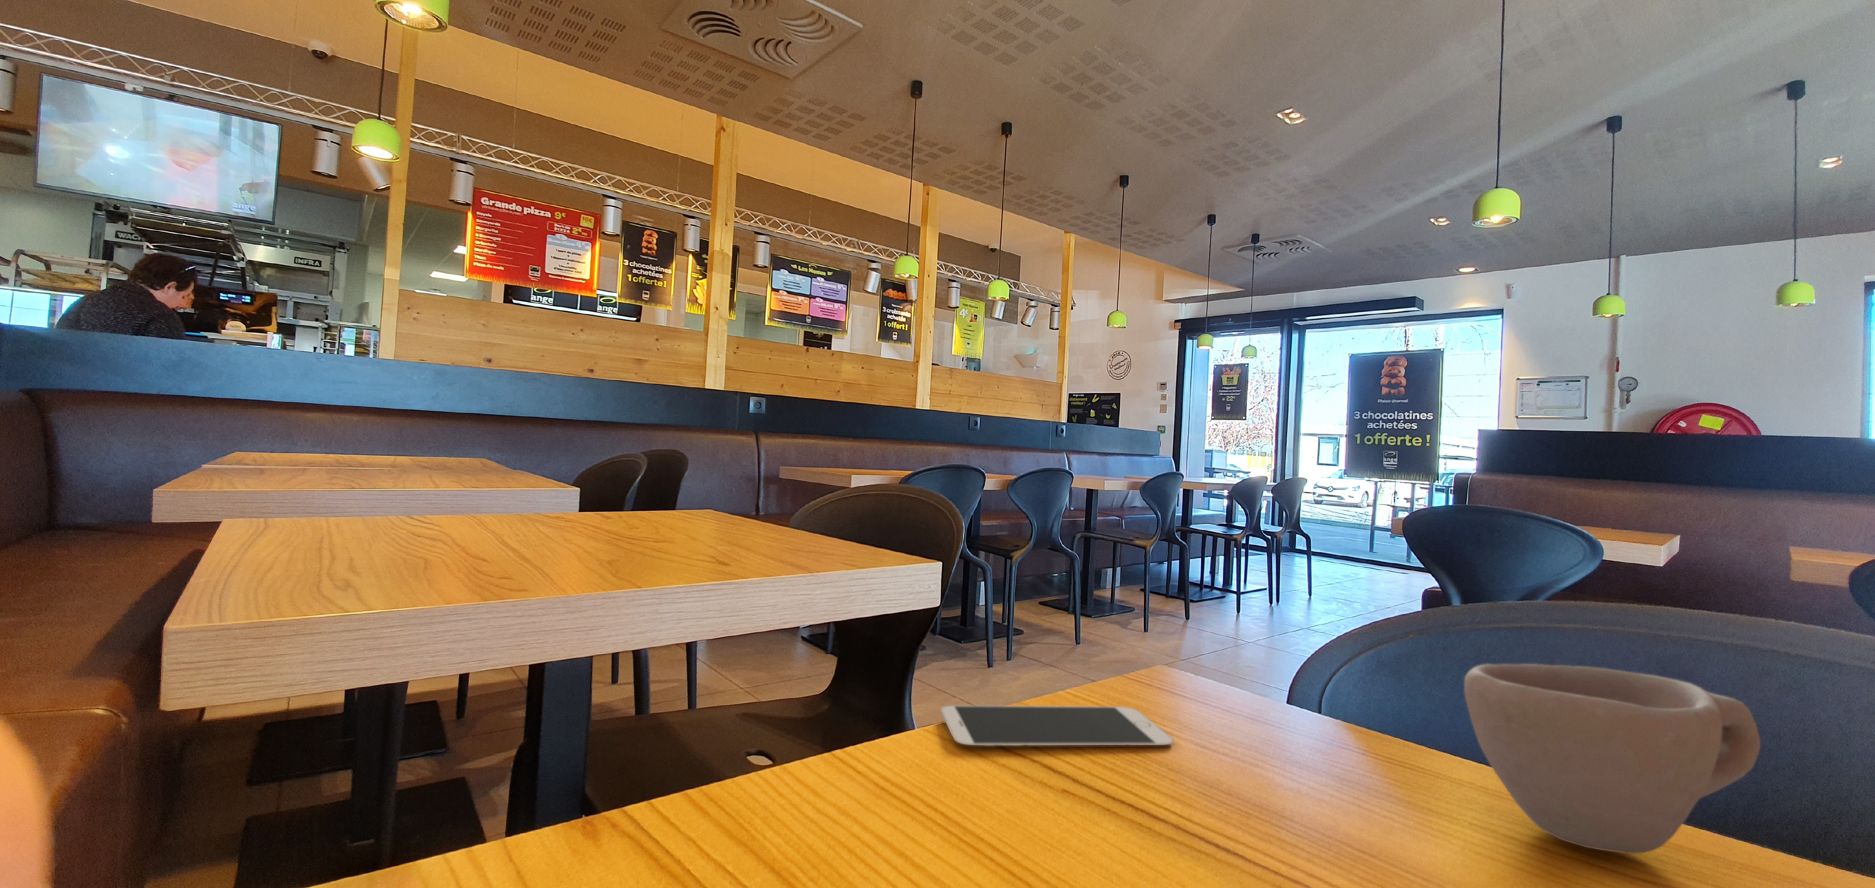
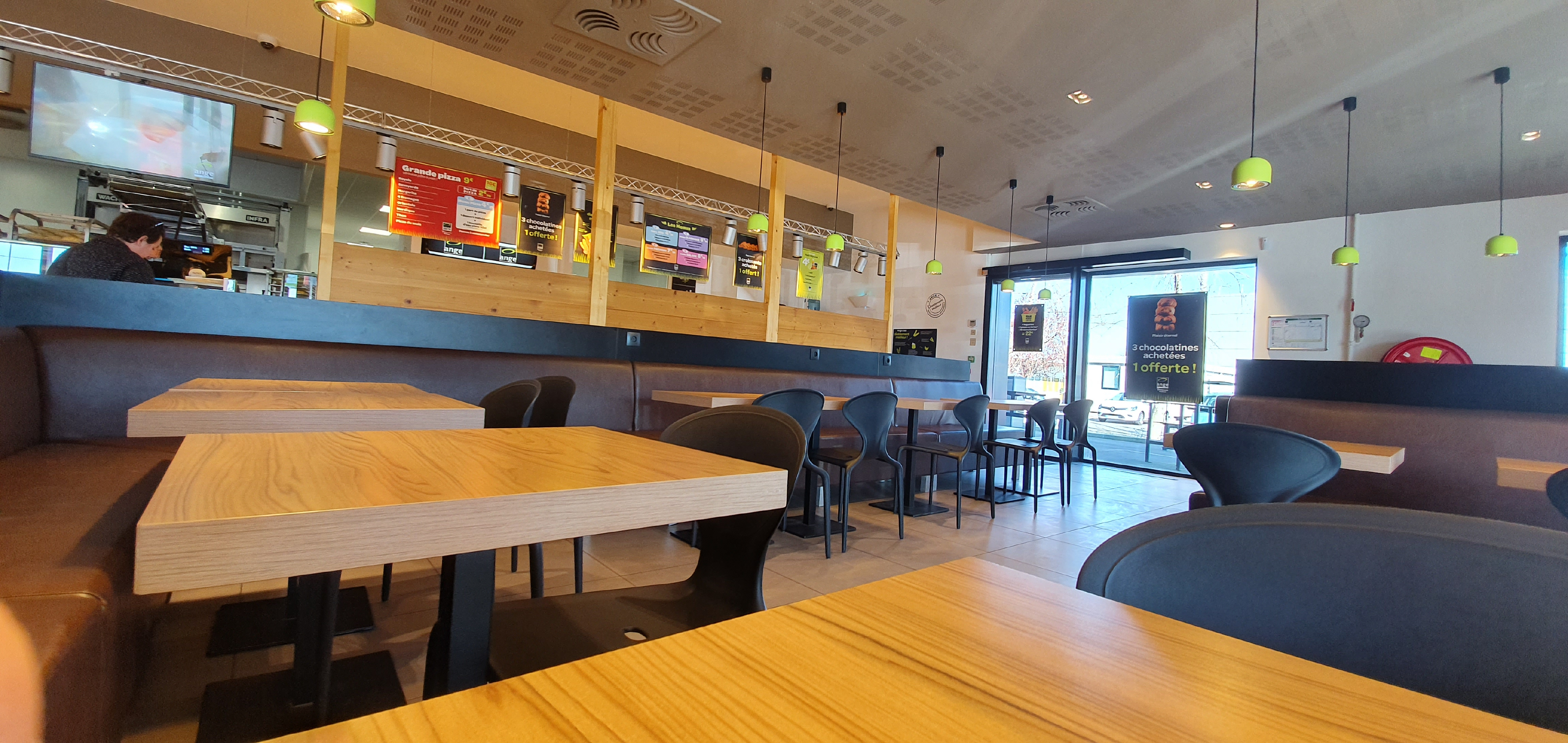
- smartphone (1053, 724)
- cup (1612, 757)
